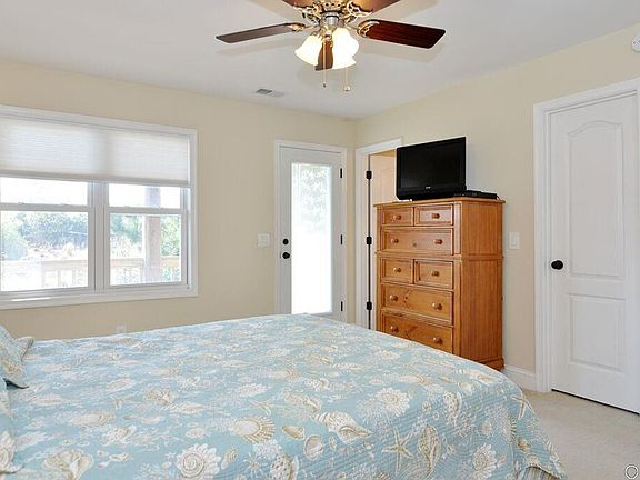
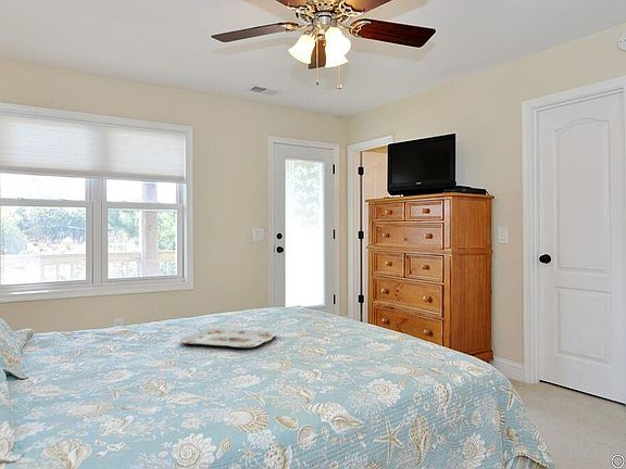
+ serving tray (229, 338)
